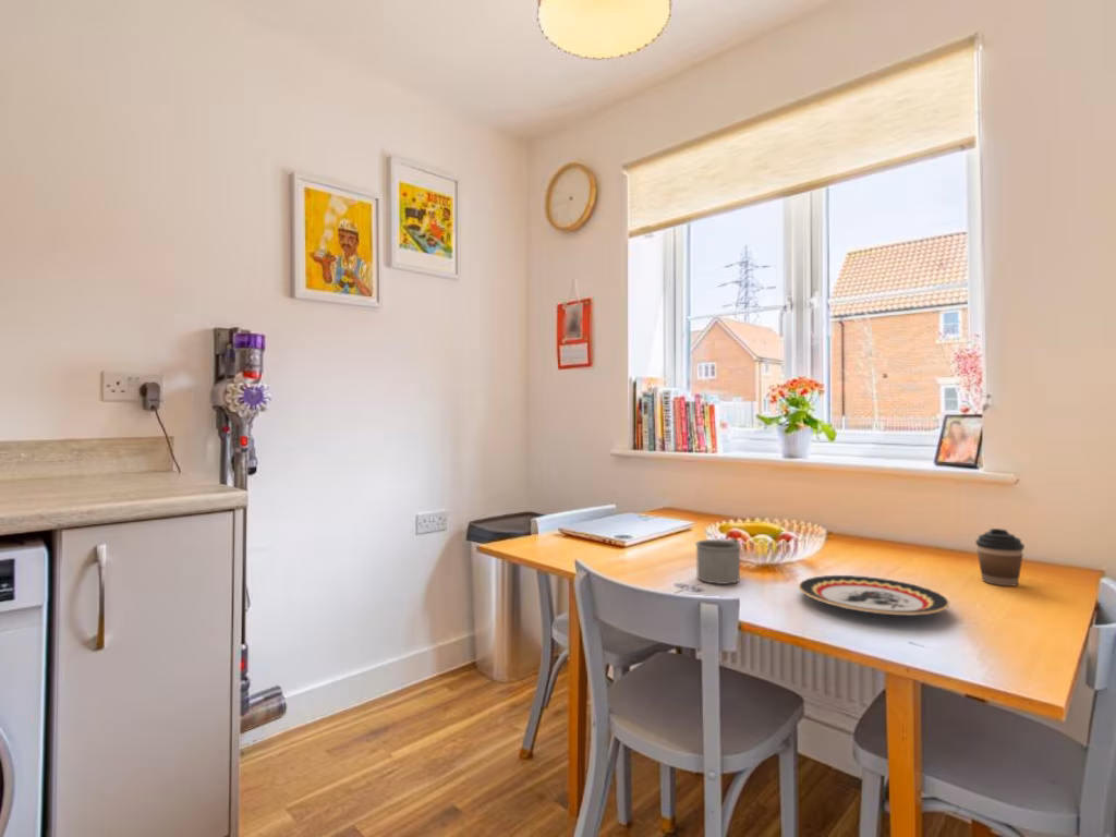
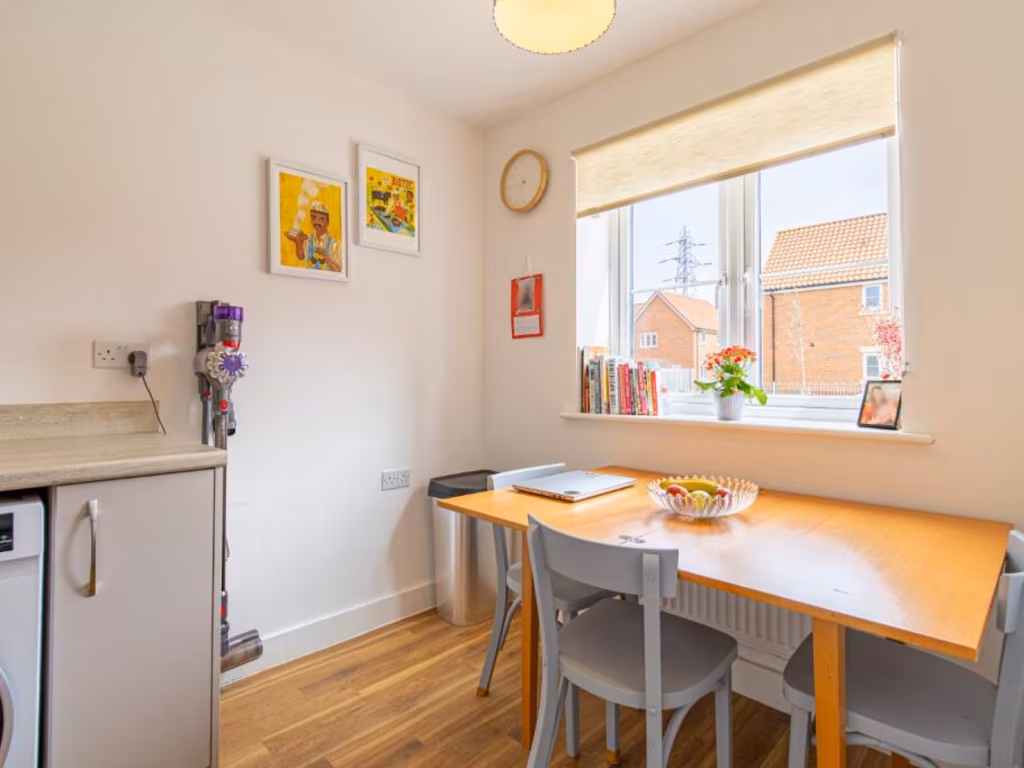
- plate (870, 597)
- mug (719, 559)
- coffee cup (999, 556)
